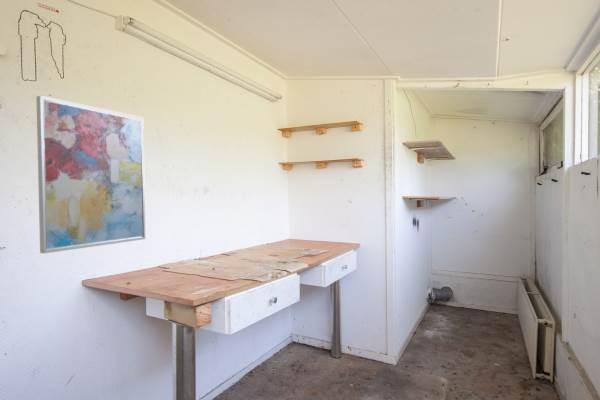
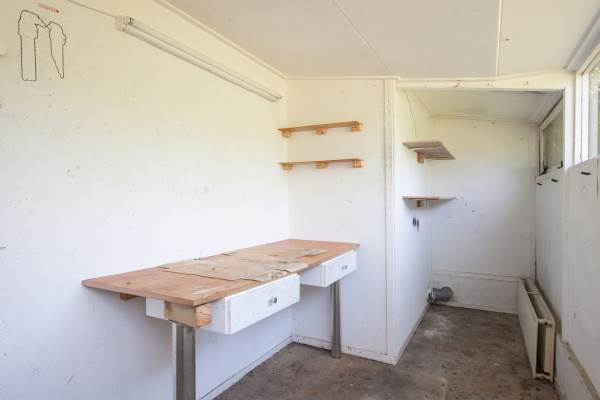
- wall art (97, 176)
